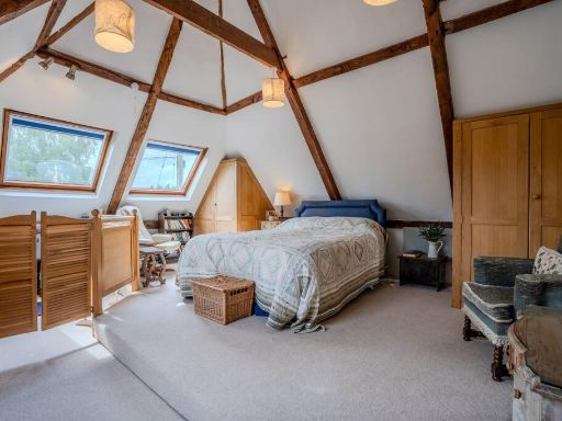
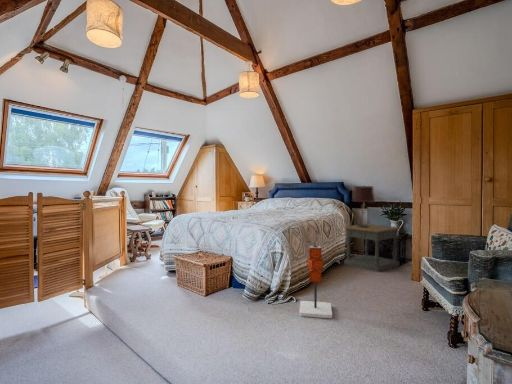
+ speaker (315, 278)
+ table lamp (363, 205)
+ side table (368, 248)
